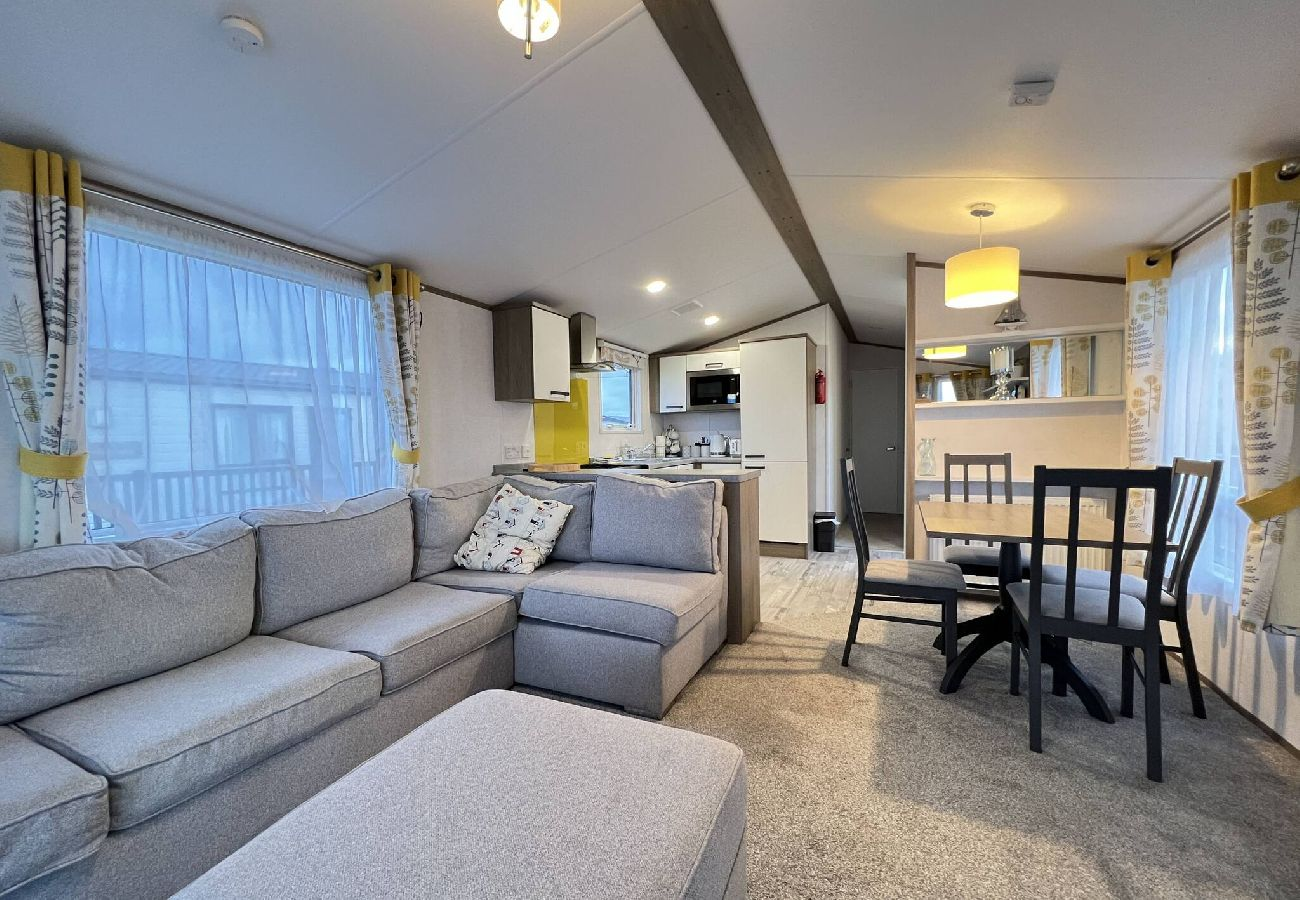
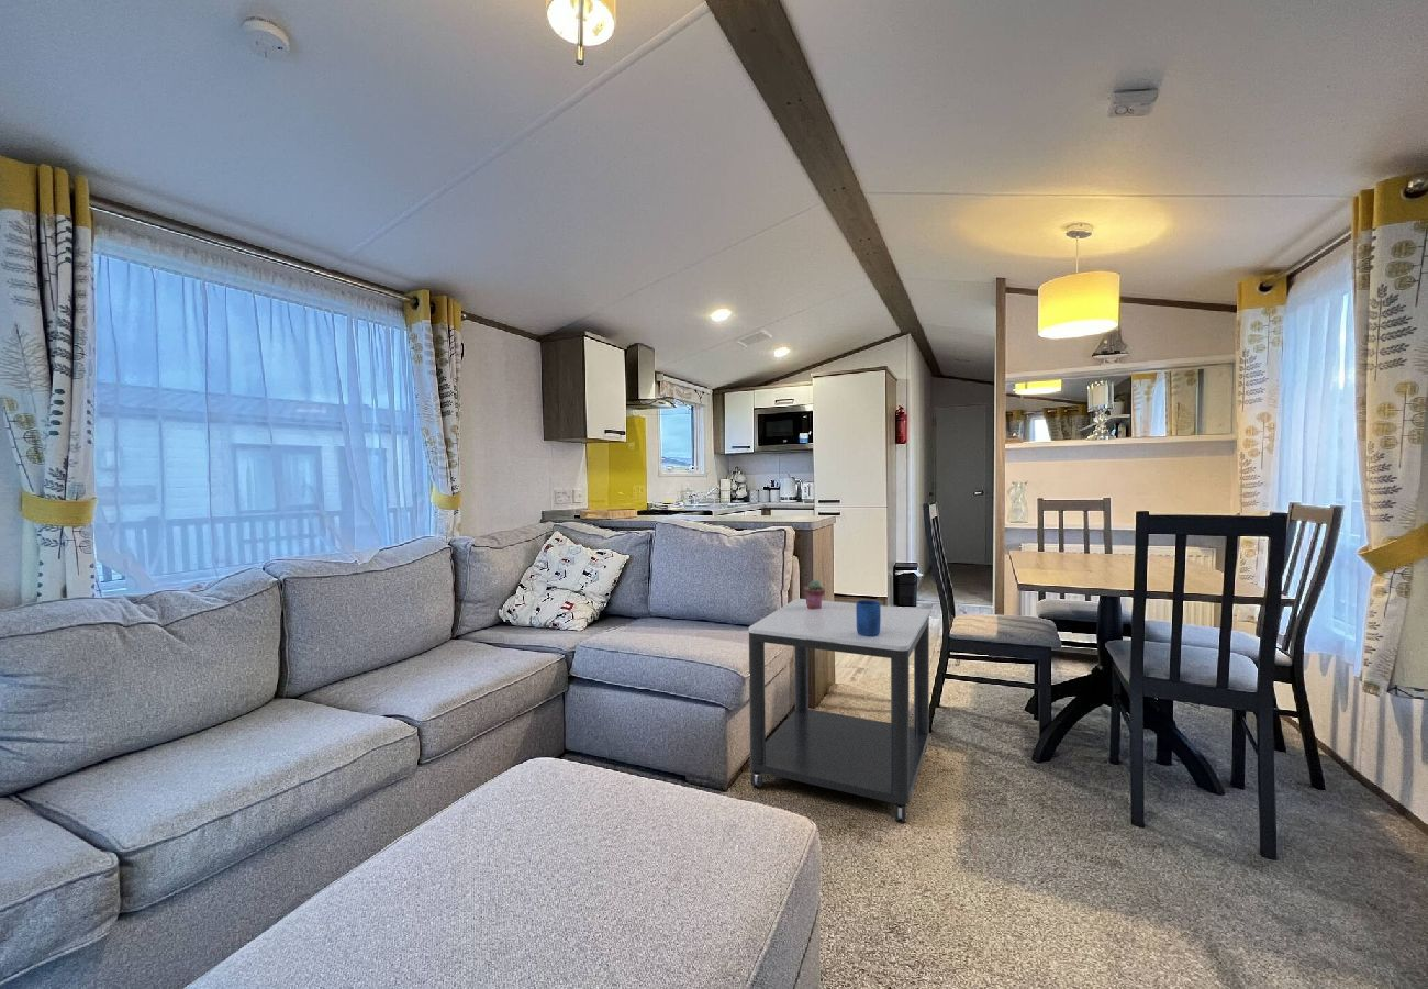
+ potted succulent (814, 593)
+ mug (869, 616)
+ side table (835, 713)
